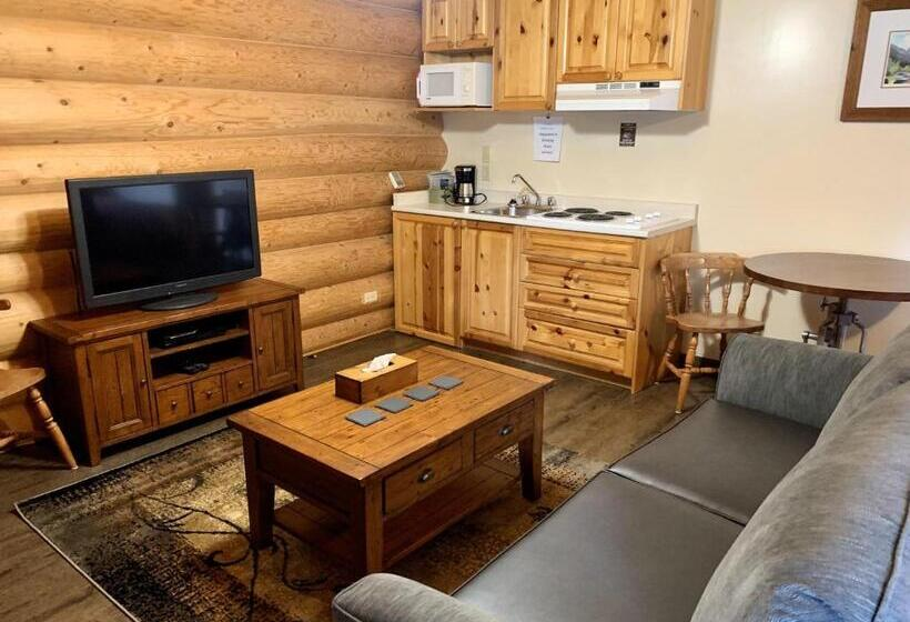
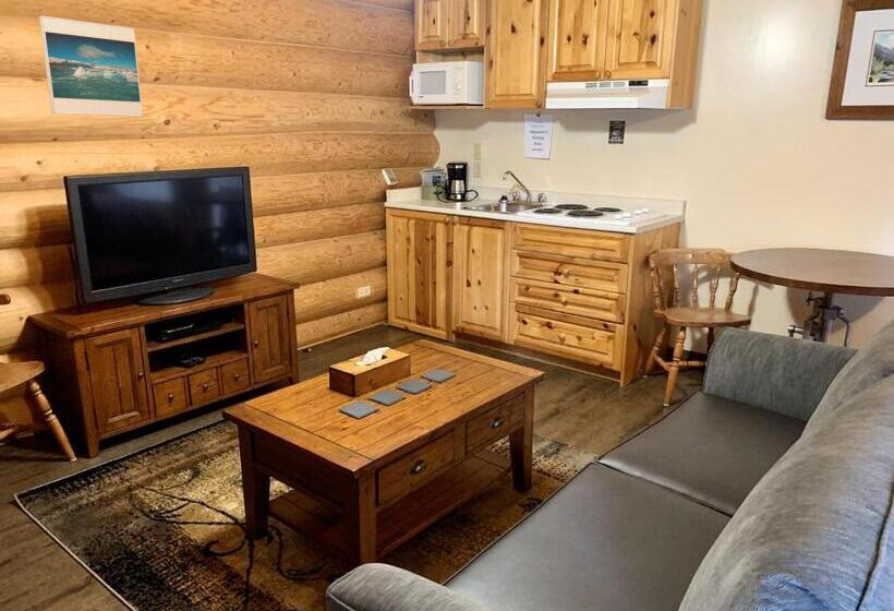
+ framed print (94, 69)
